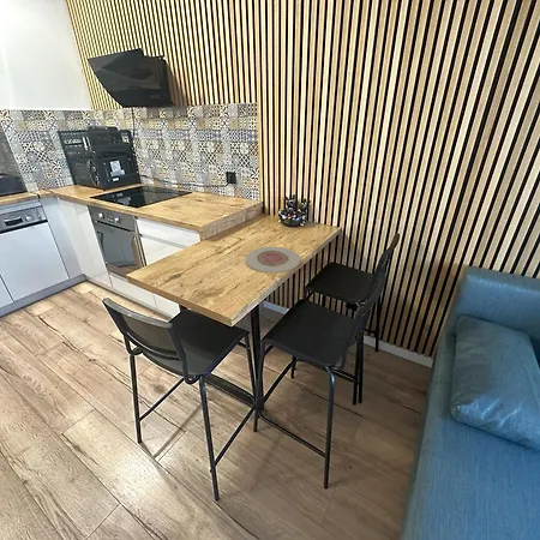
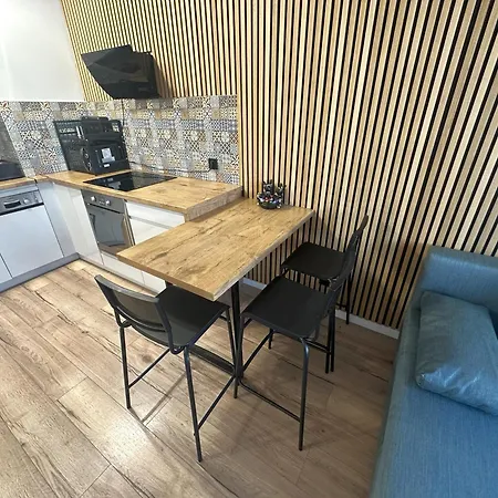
- plate (272, 258)
